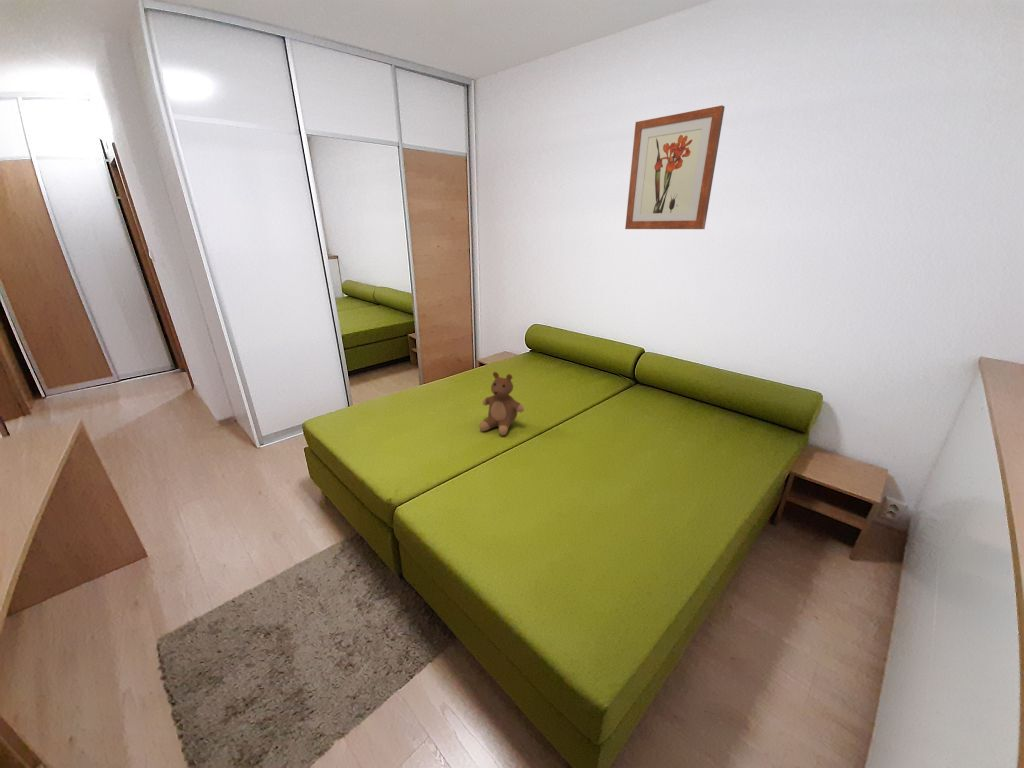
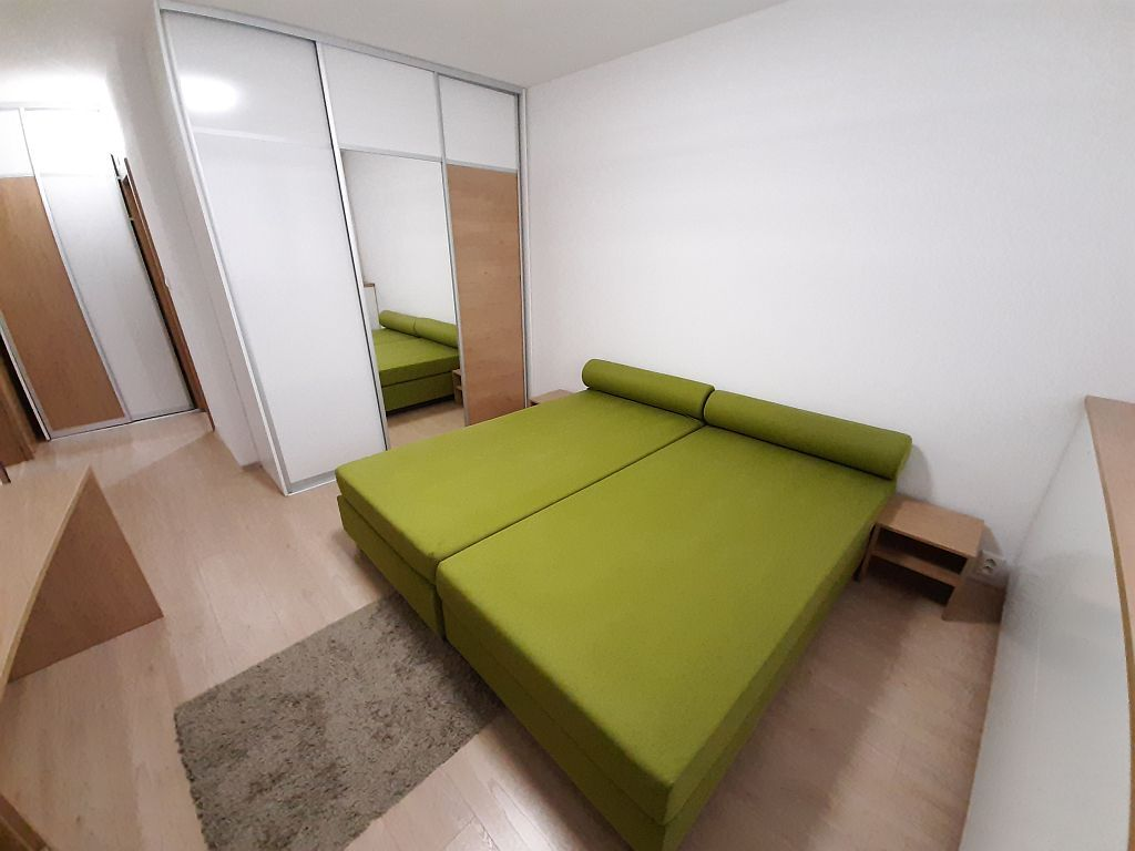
- wall art (669, 174)
- teddy bear (499, 401)
